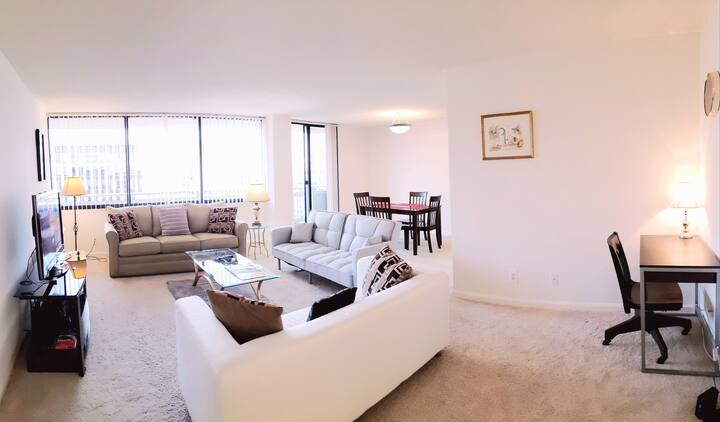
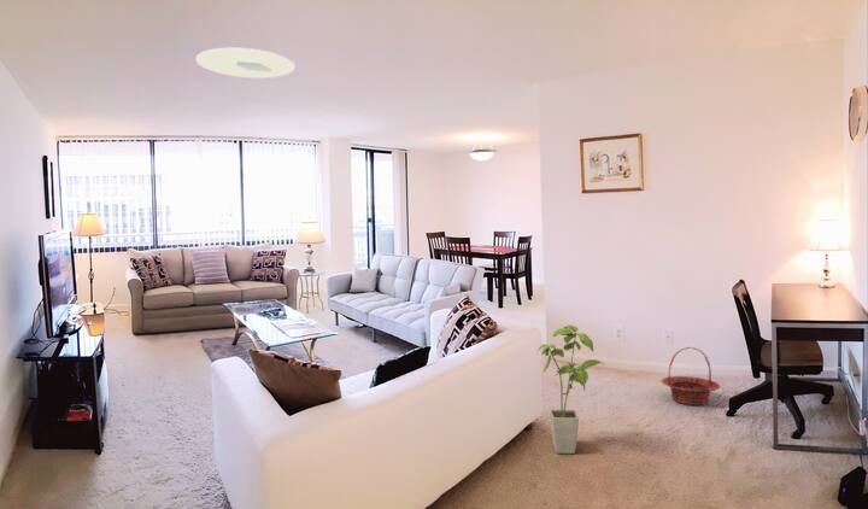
+ basket (690, 376)
+ ceiling light (246, 59)
+ house plant (571, 387)
